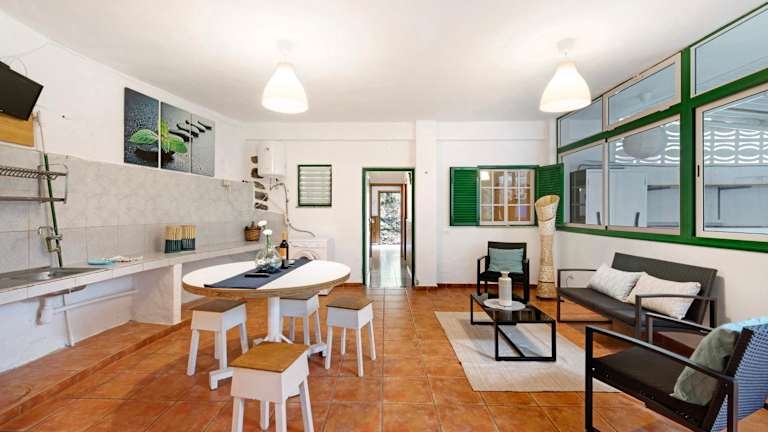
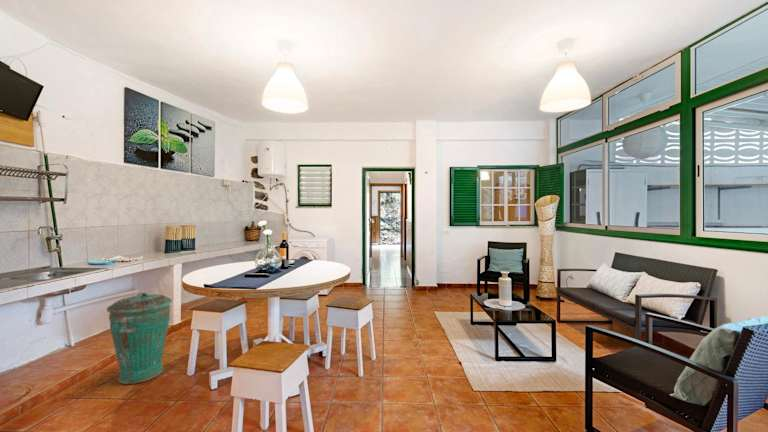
+ trash can (141, 334)
